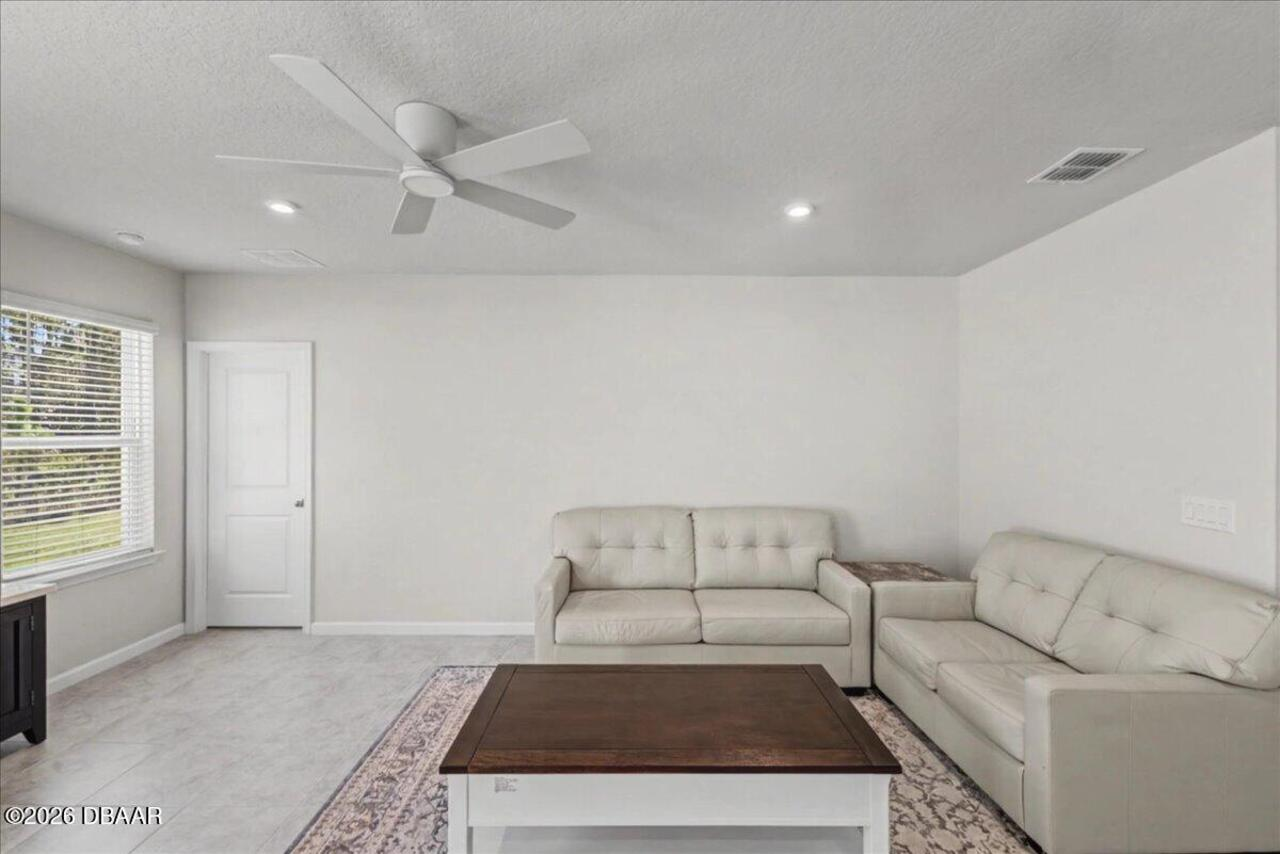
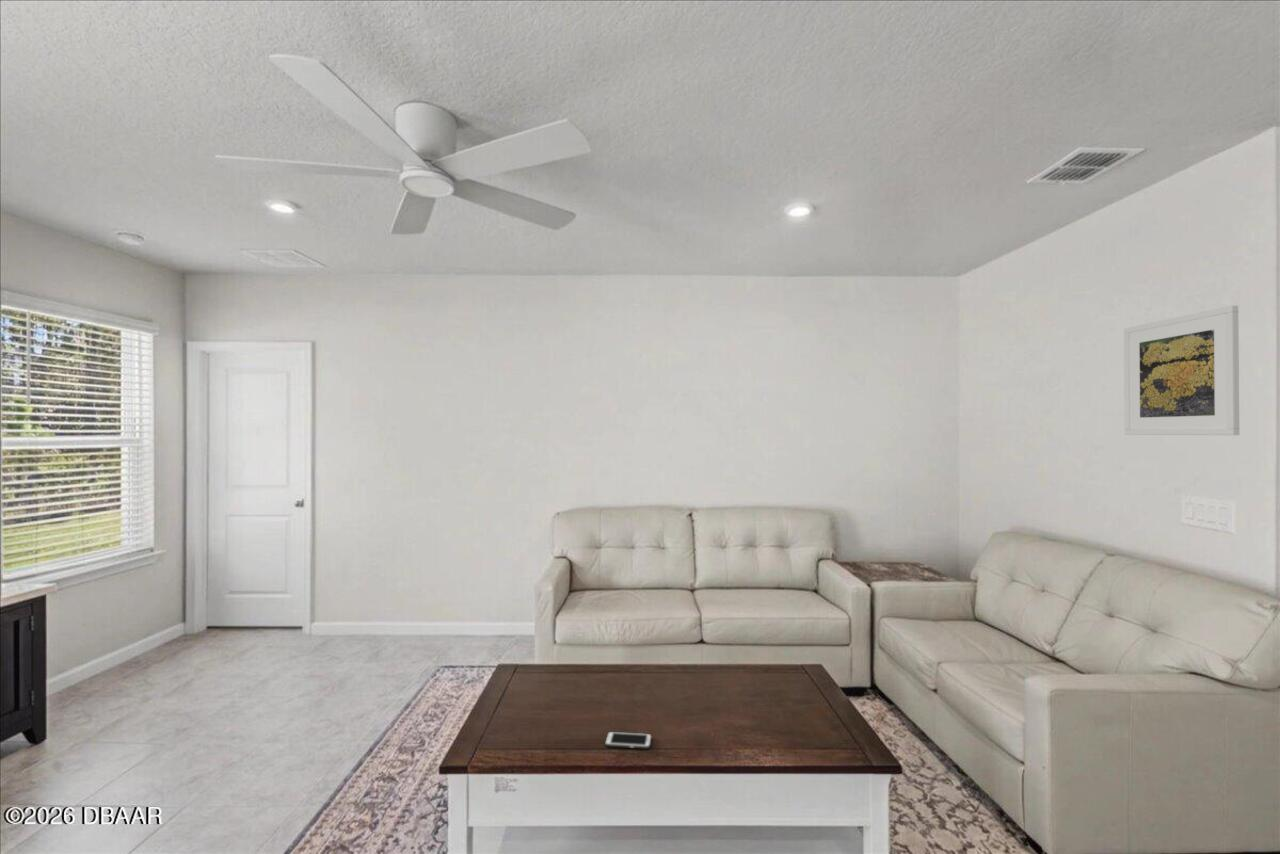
+ cell phone (628, 740)
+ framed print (1175, 376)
